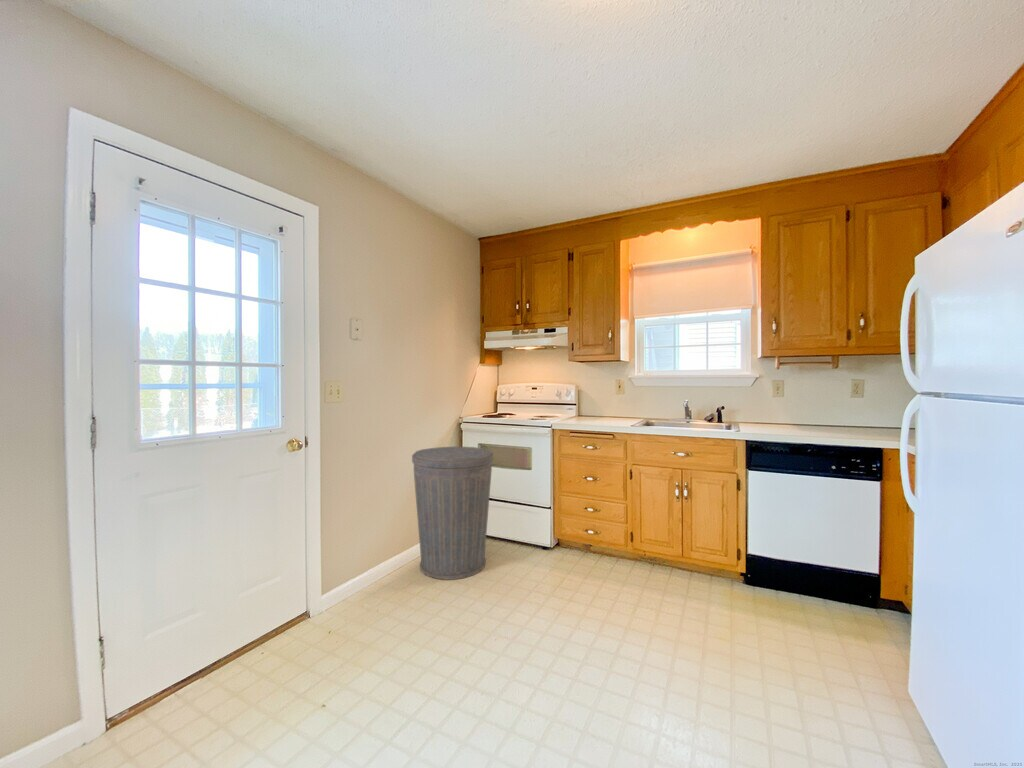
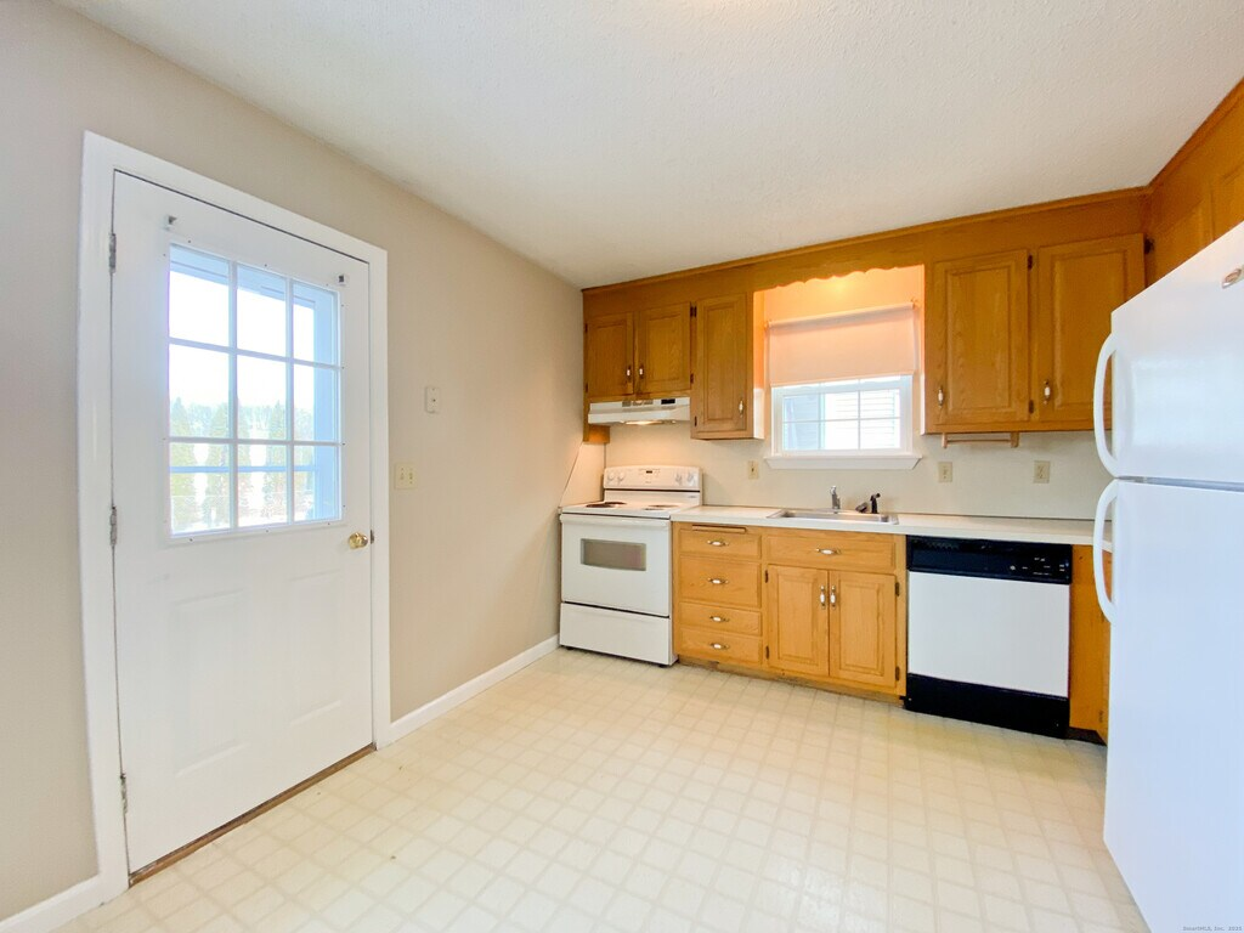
- trash can (453, 508)
